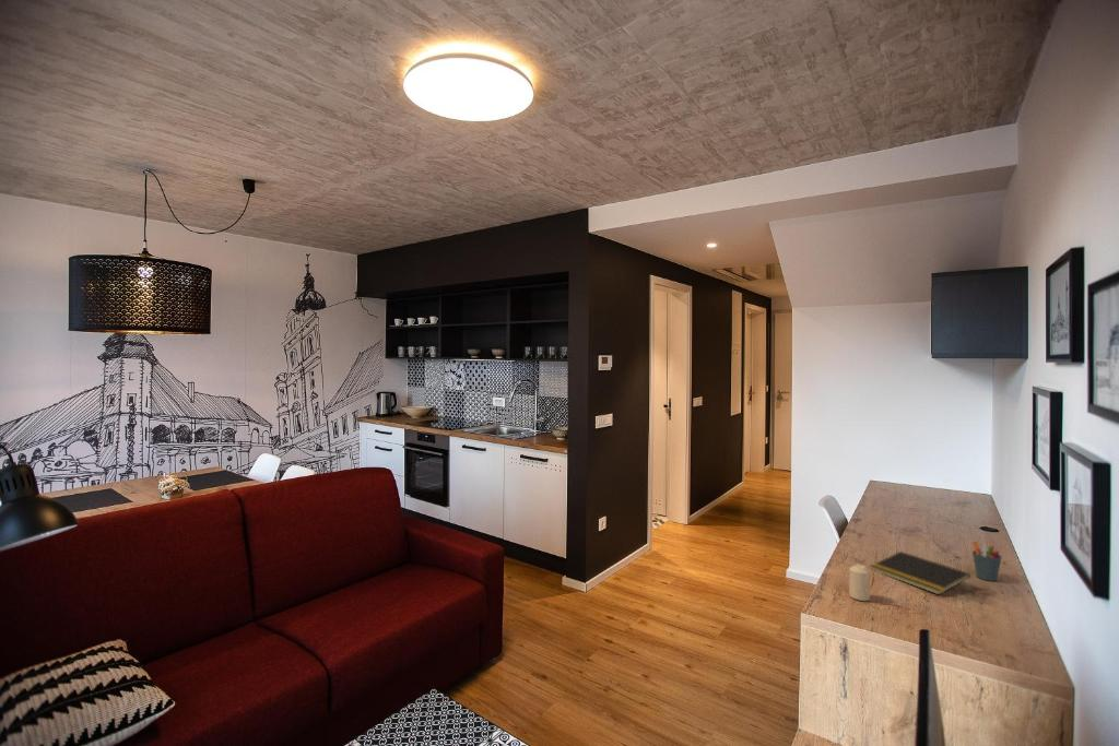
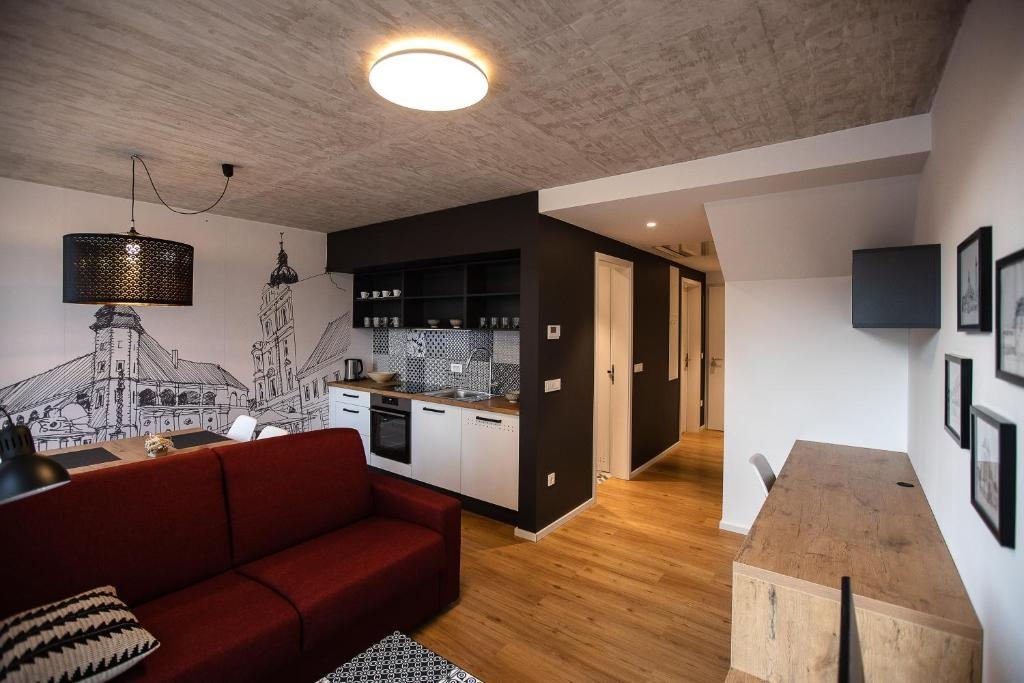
- notepad (918, 571)
- pen holder (986, 559)
- candle (859, 581)
